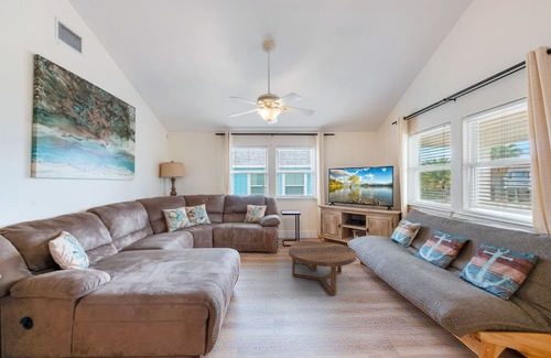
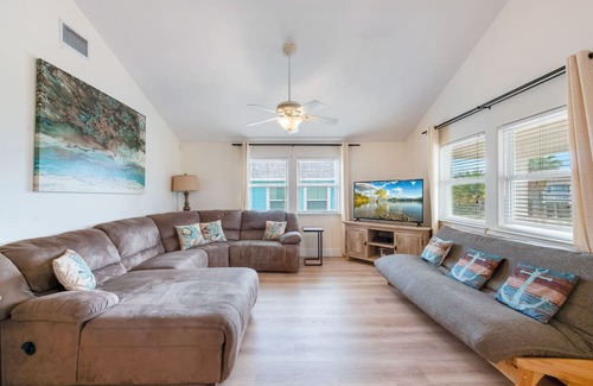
- coffee table (316, 260)
